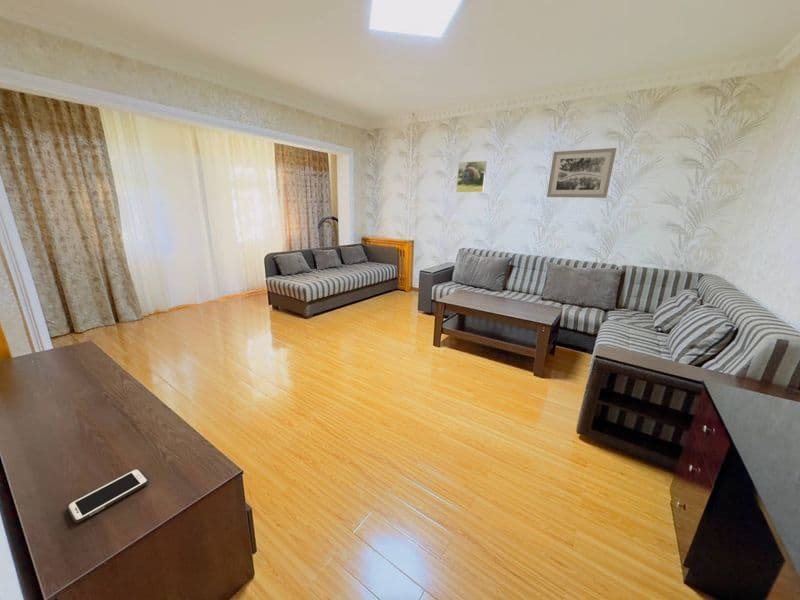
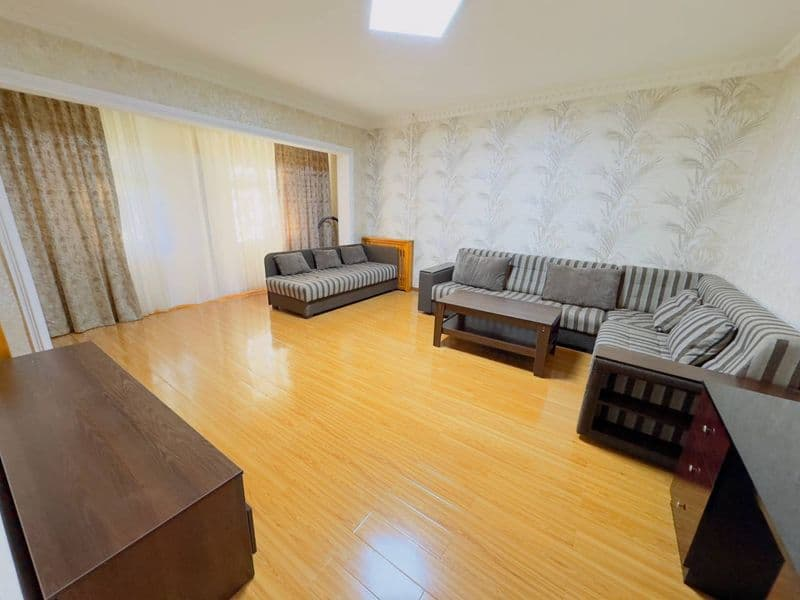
- wall art (579, 174)
- cell phone (109, 493)
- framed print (471, 177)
